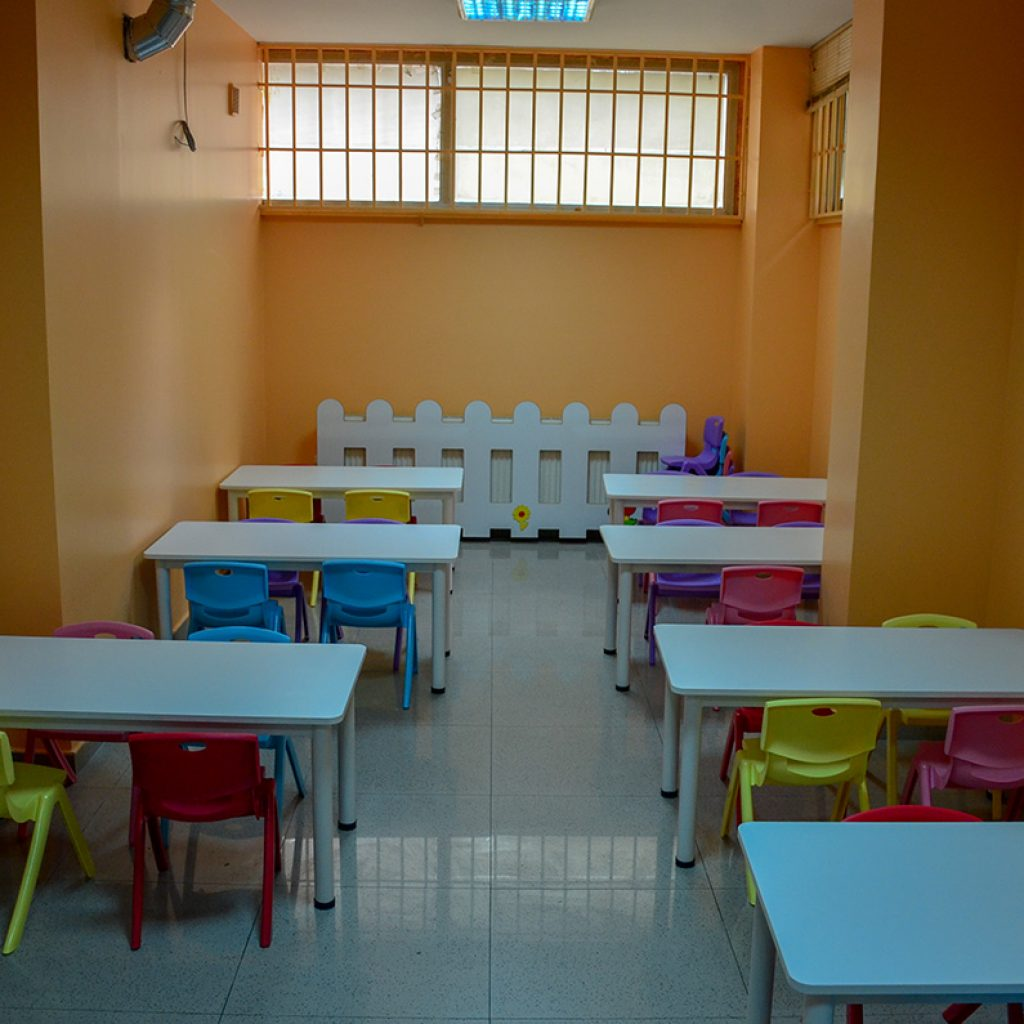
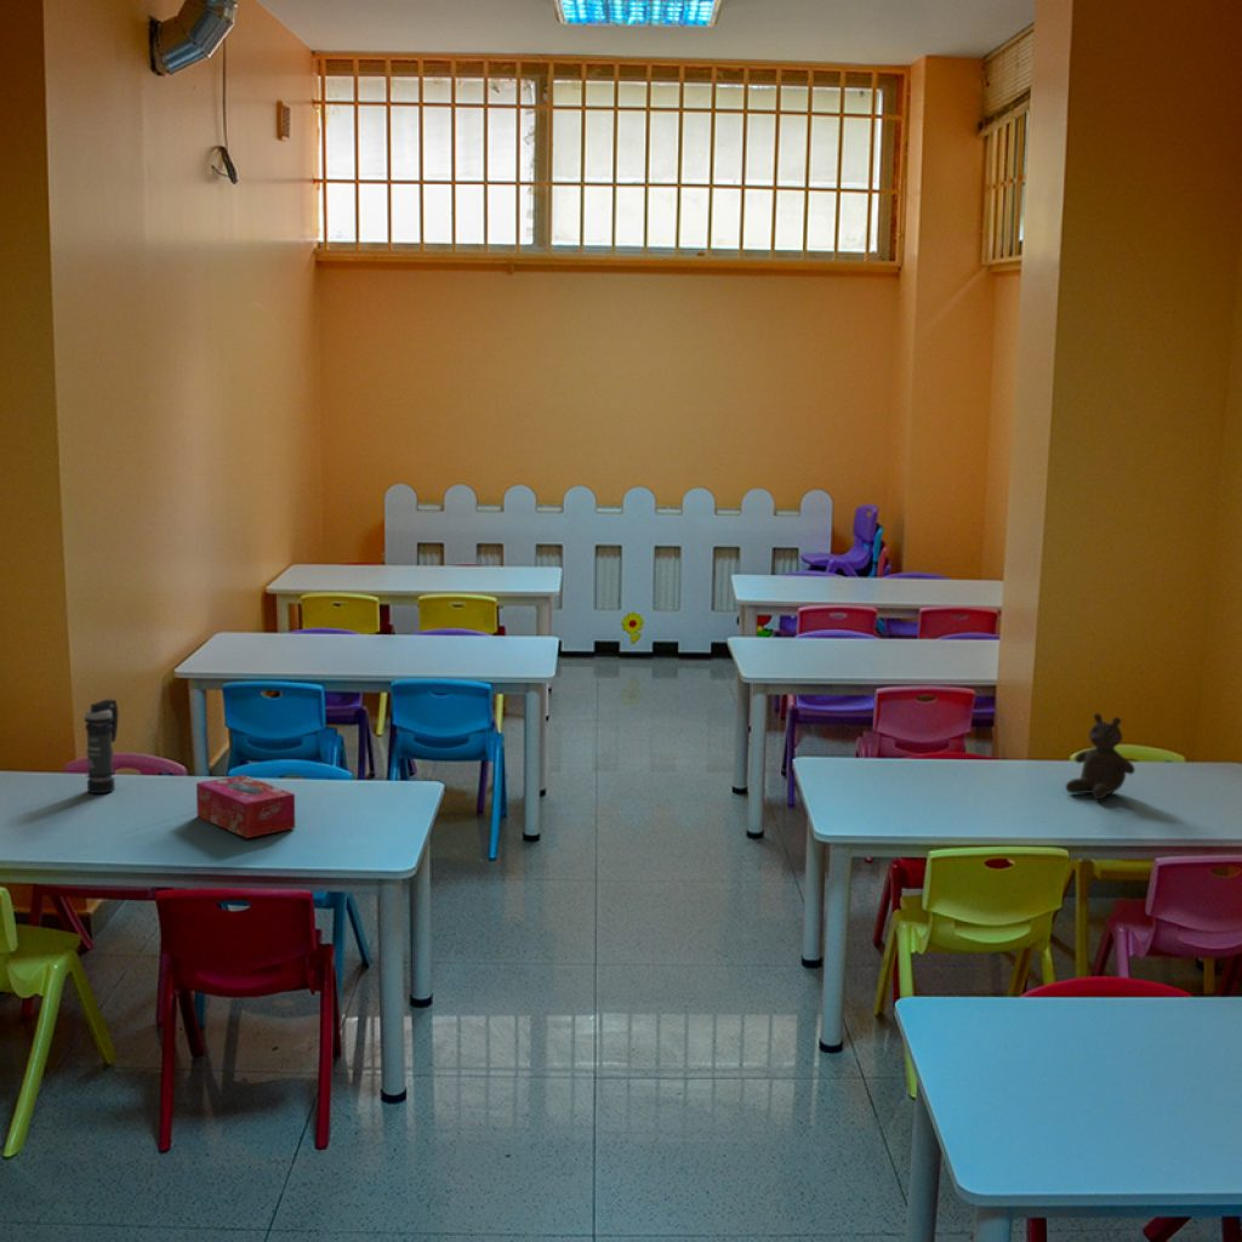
+ teddy bear (1098, 754)
+ tissue box (245, 805)
+ smoke grenade (103, 745)
